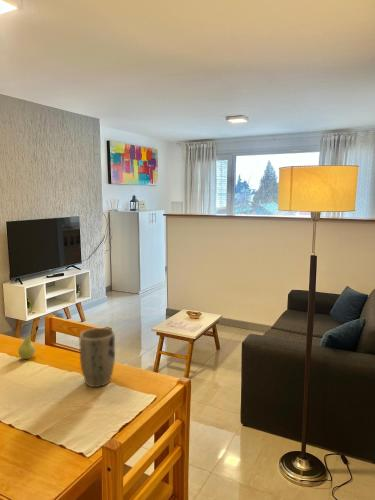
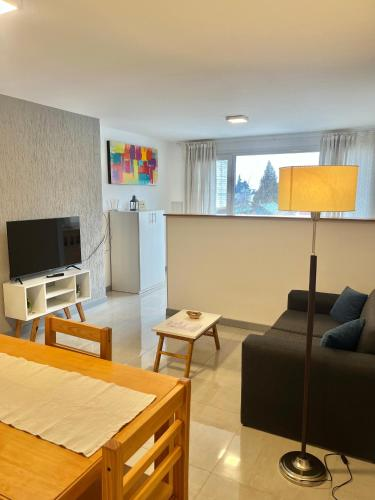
- fruit (27, 345)
- plant pot (97, 357)
